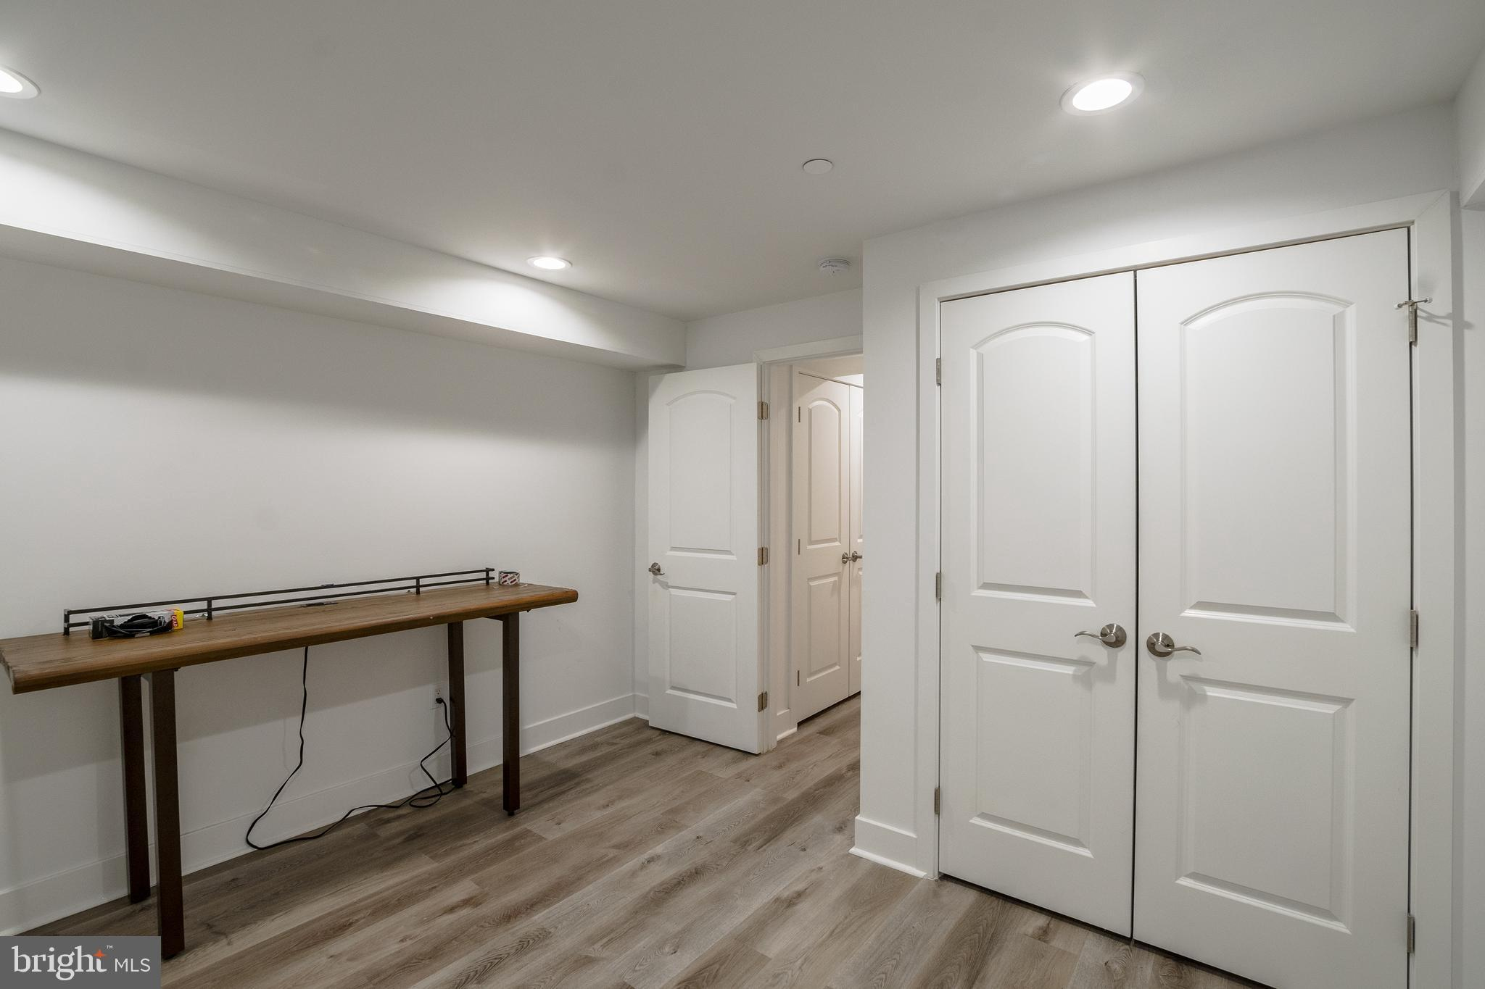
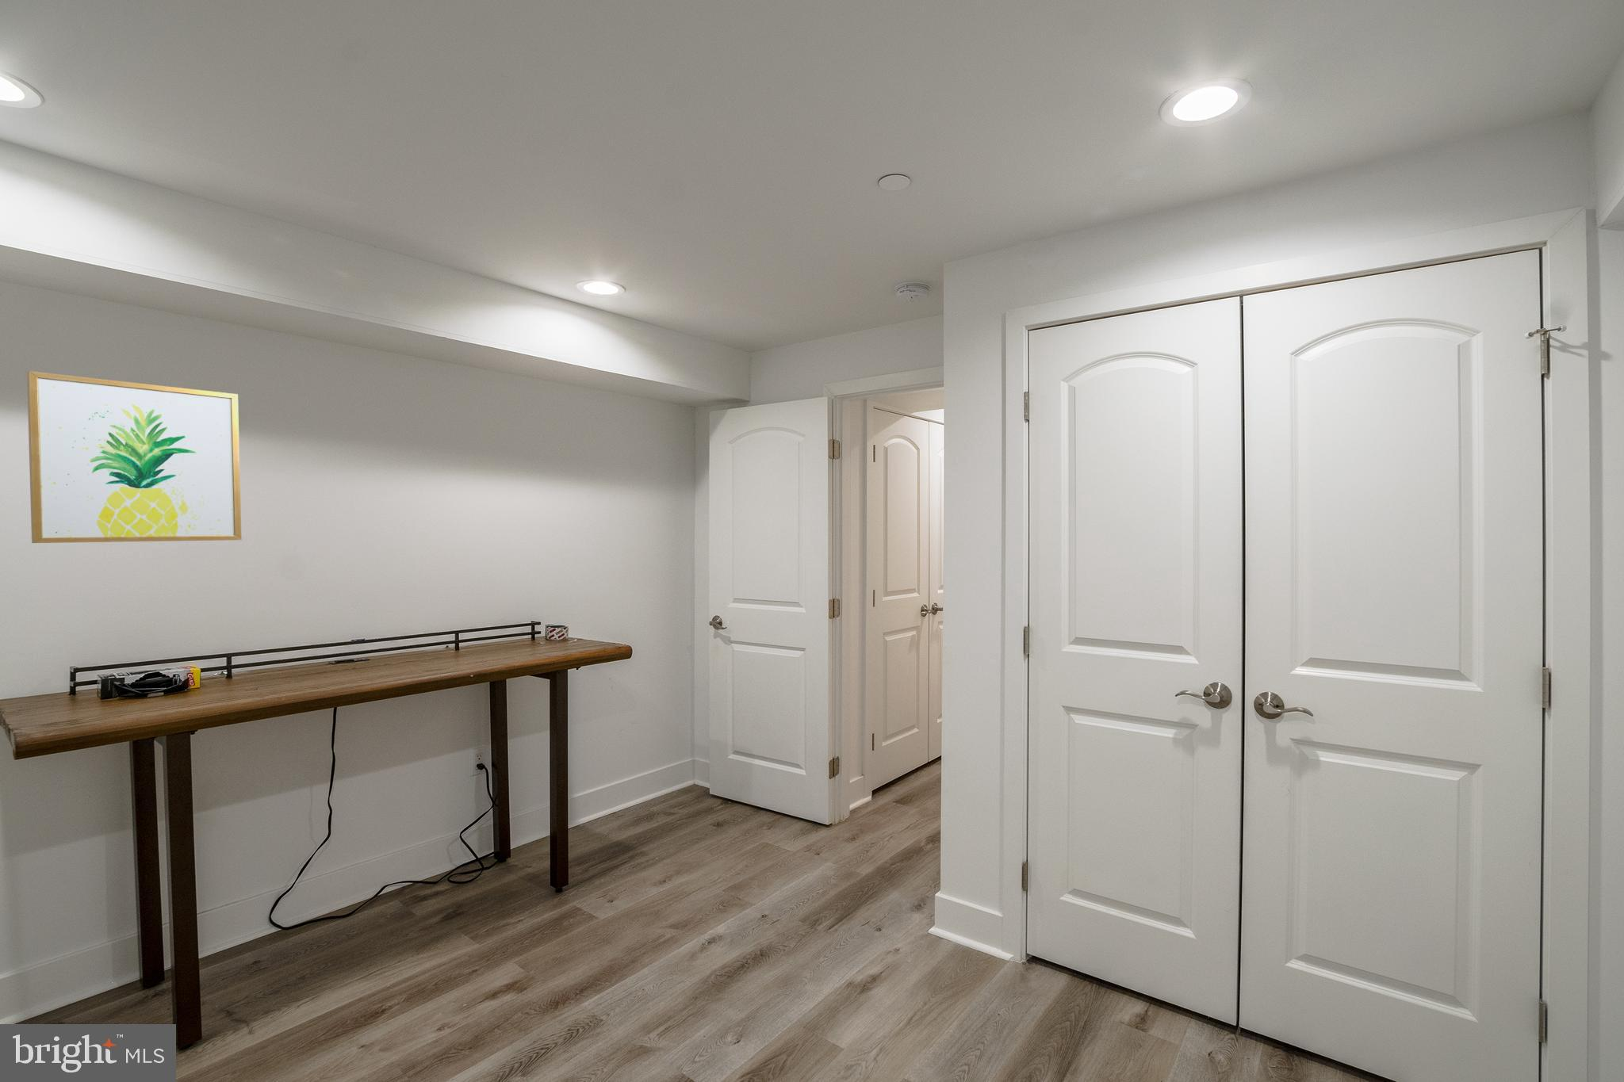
+ wall art (142, 463)
